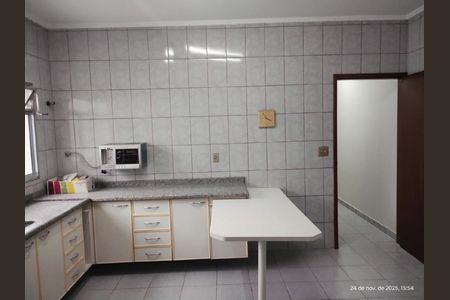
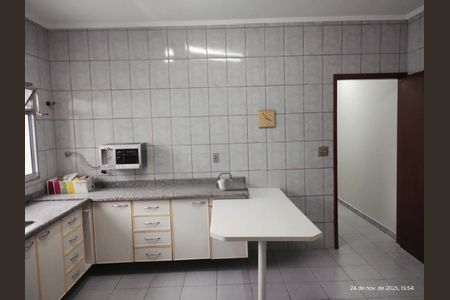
+ kettle (222, 180)
